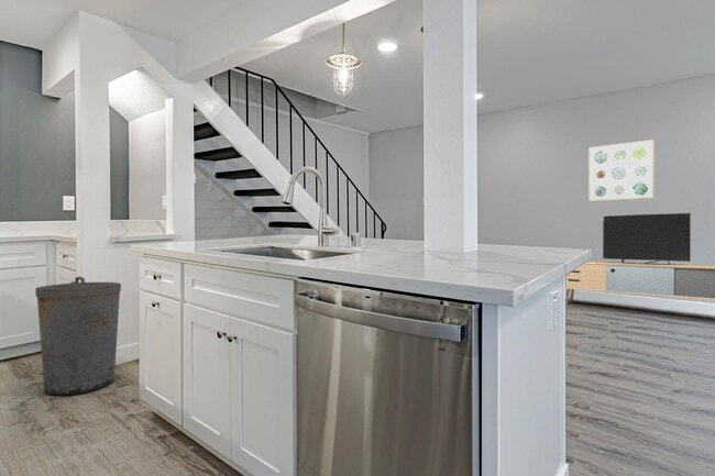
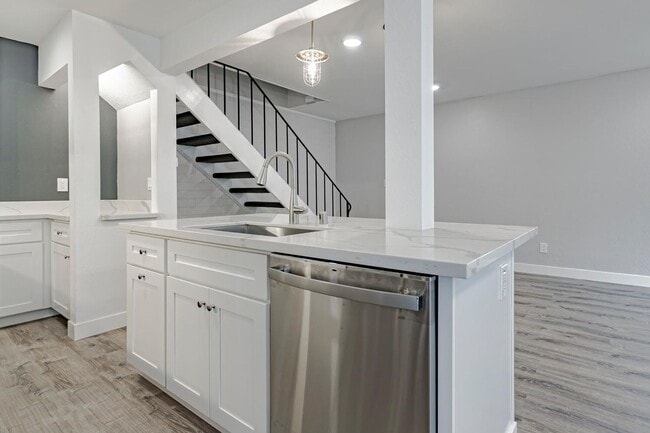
- trash can (79, 330)
- media console (642, 263)
- wall art (619, 171)
